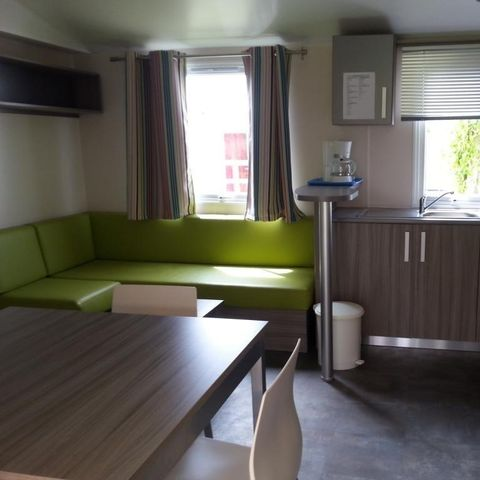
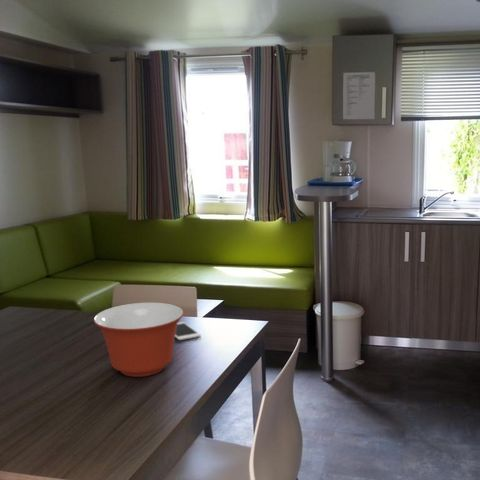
+ cell phone (181, 330)
+ mixing bowl (140, 341)
